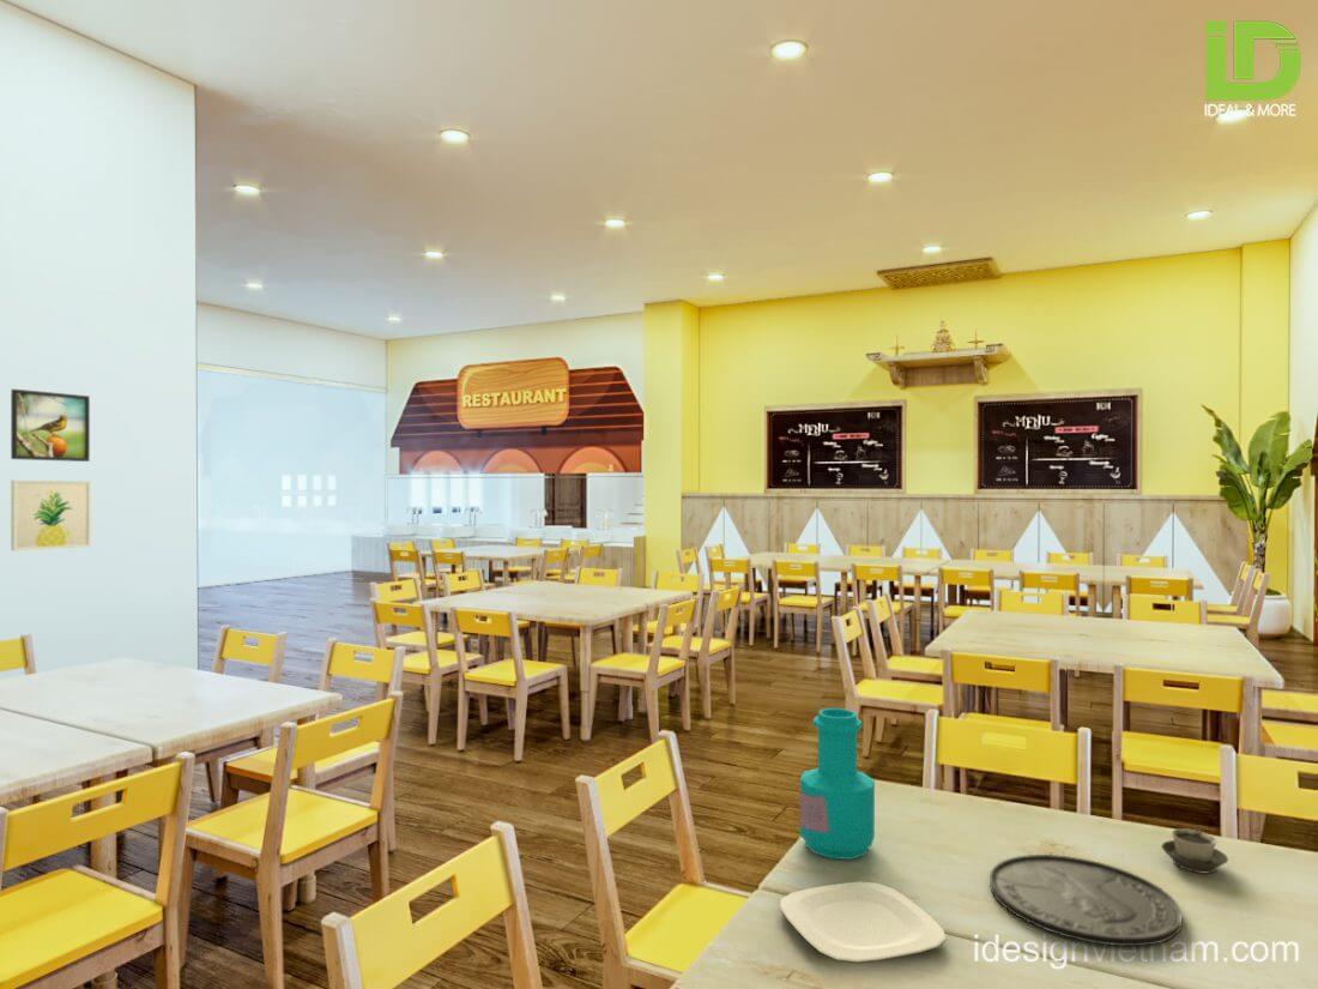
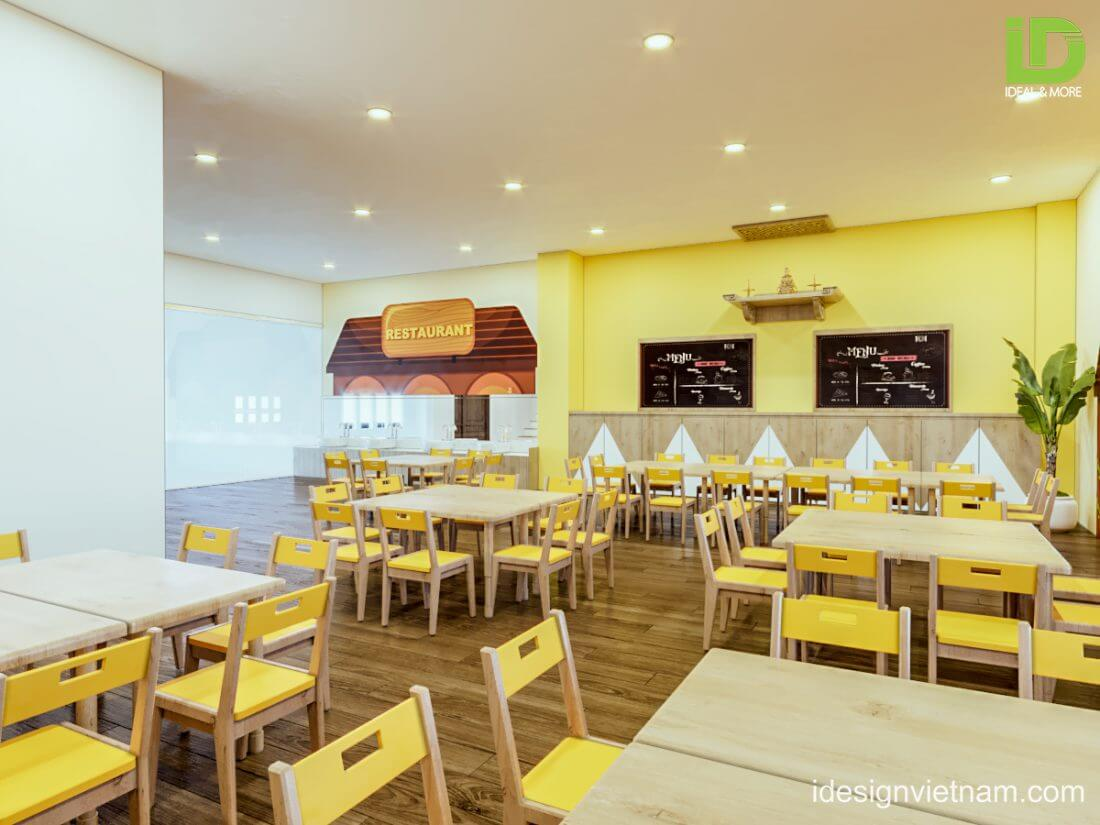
- wall art (52, 514)
- bottle (836, 779)
- cup (1193, 850)
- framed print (52, 426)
- plate (1081, 895)
- plate (859, 922)
